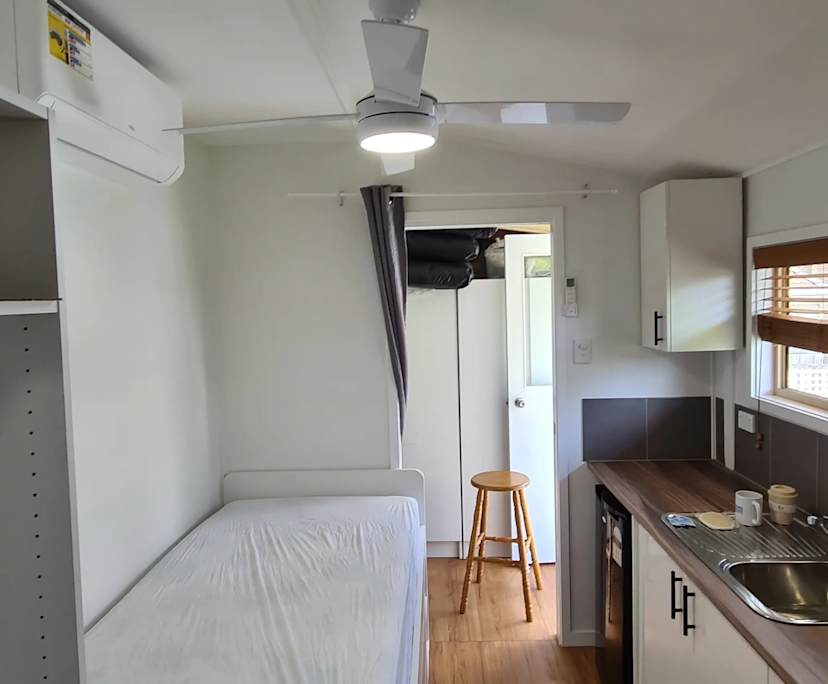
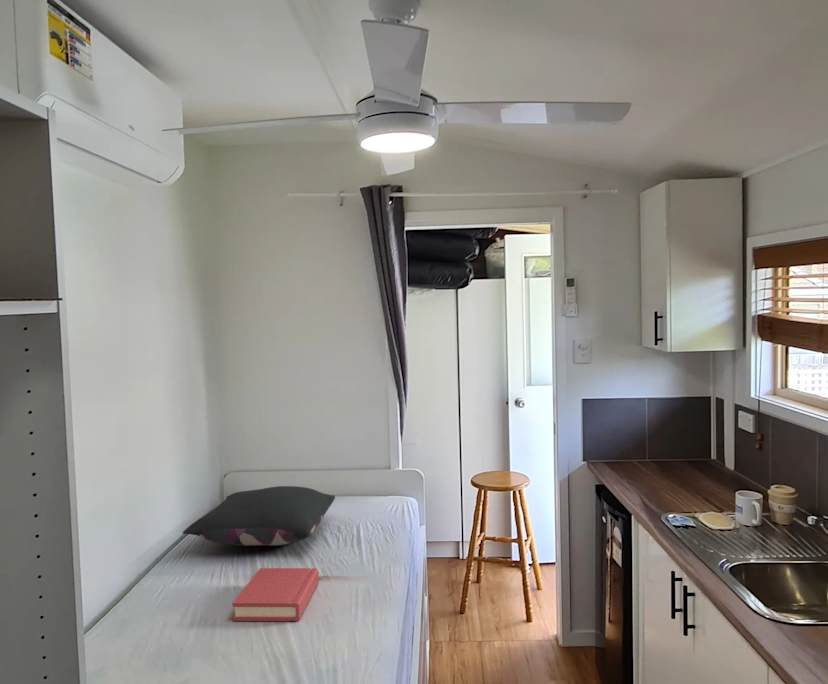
+ pillow (264, 514)
+ hardback book (278, 592)
